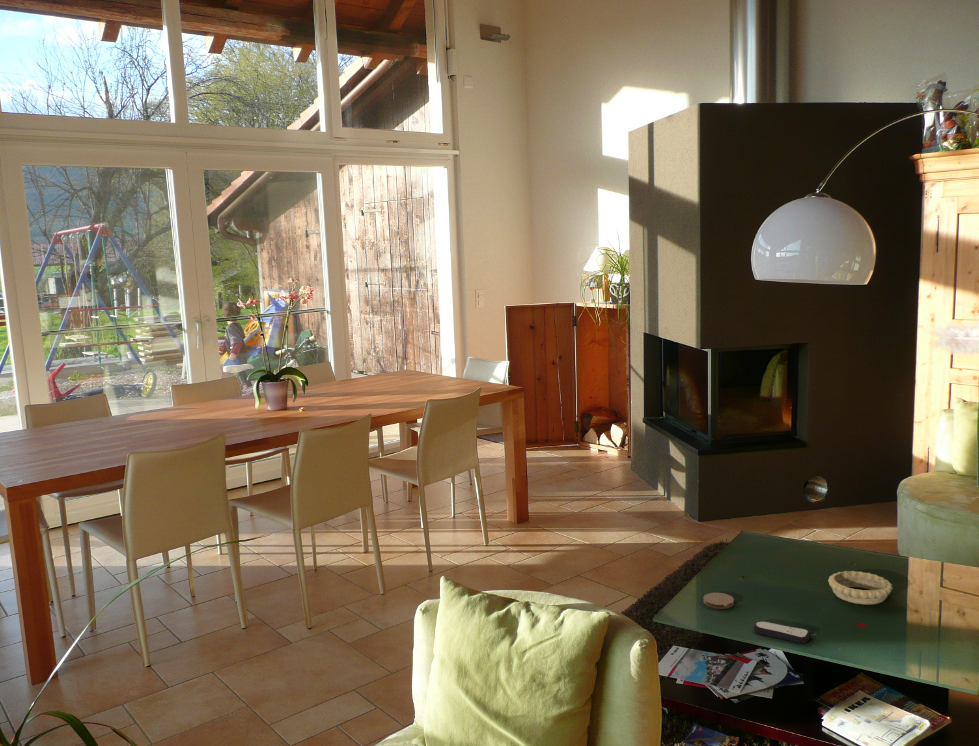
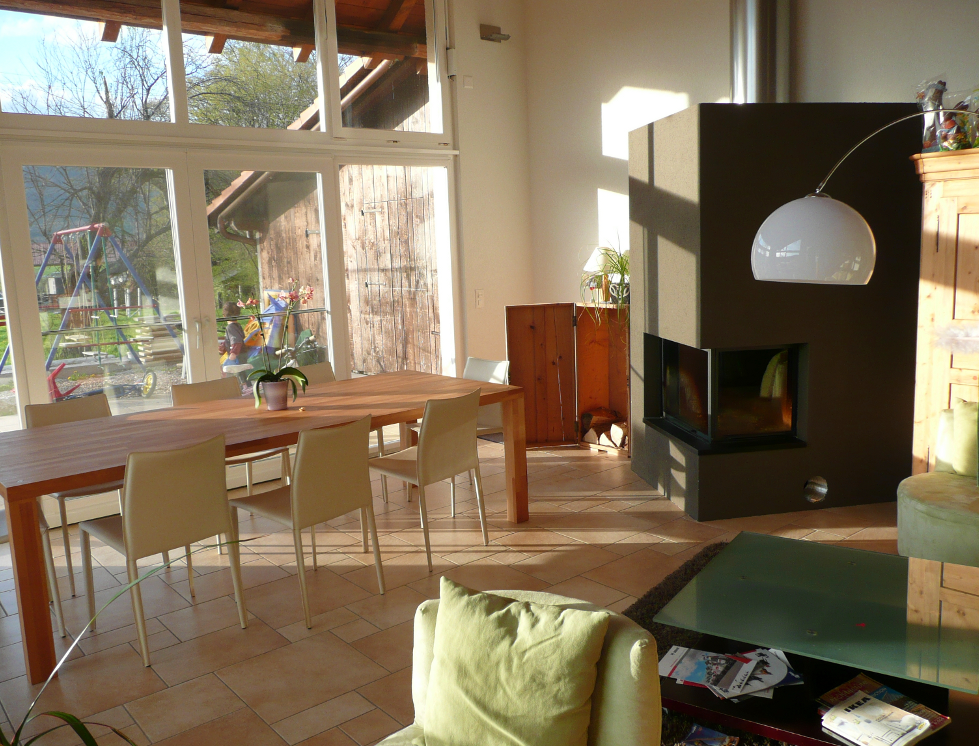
- remote control (781, 631)
- decorative bowl (859, 586)
- coaster (718, 600)
